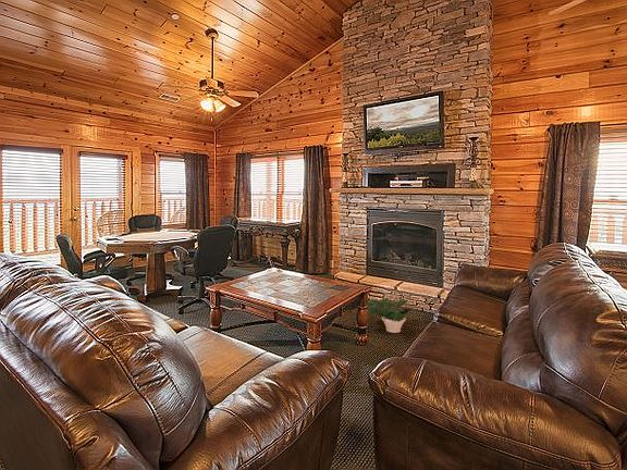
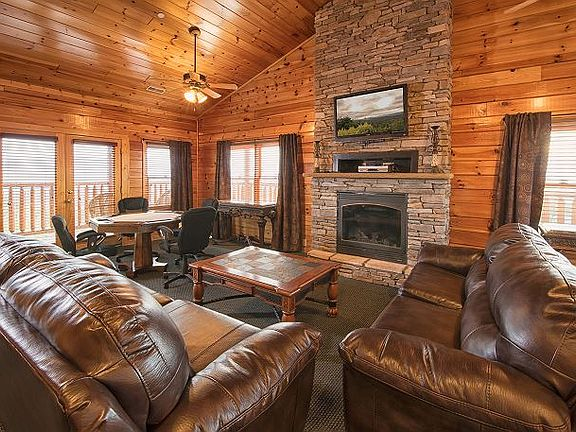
- potted plant (391, 316)
